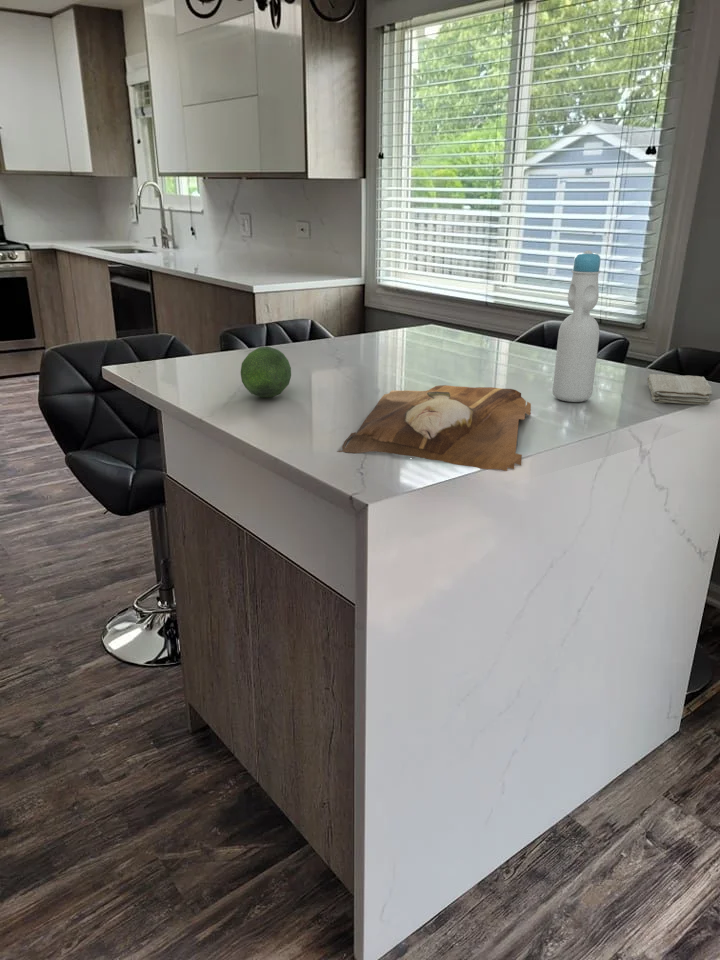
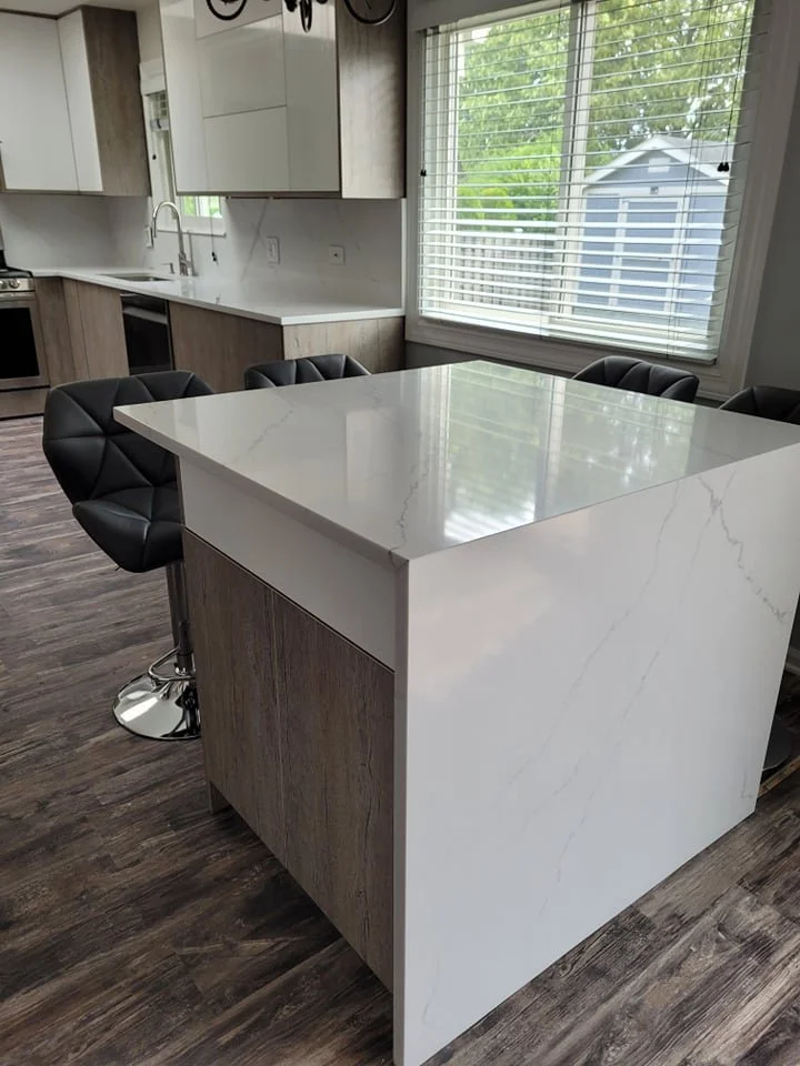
- fruit (268, 370)
- washcloth (678, 387)
- cutting board (444, 413)
- bottle (579, 327)
